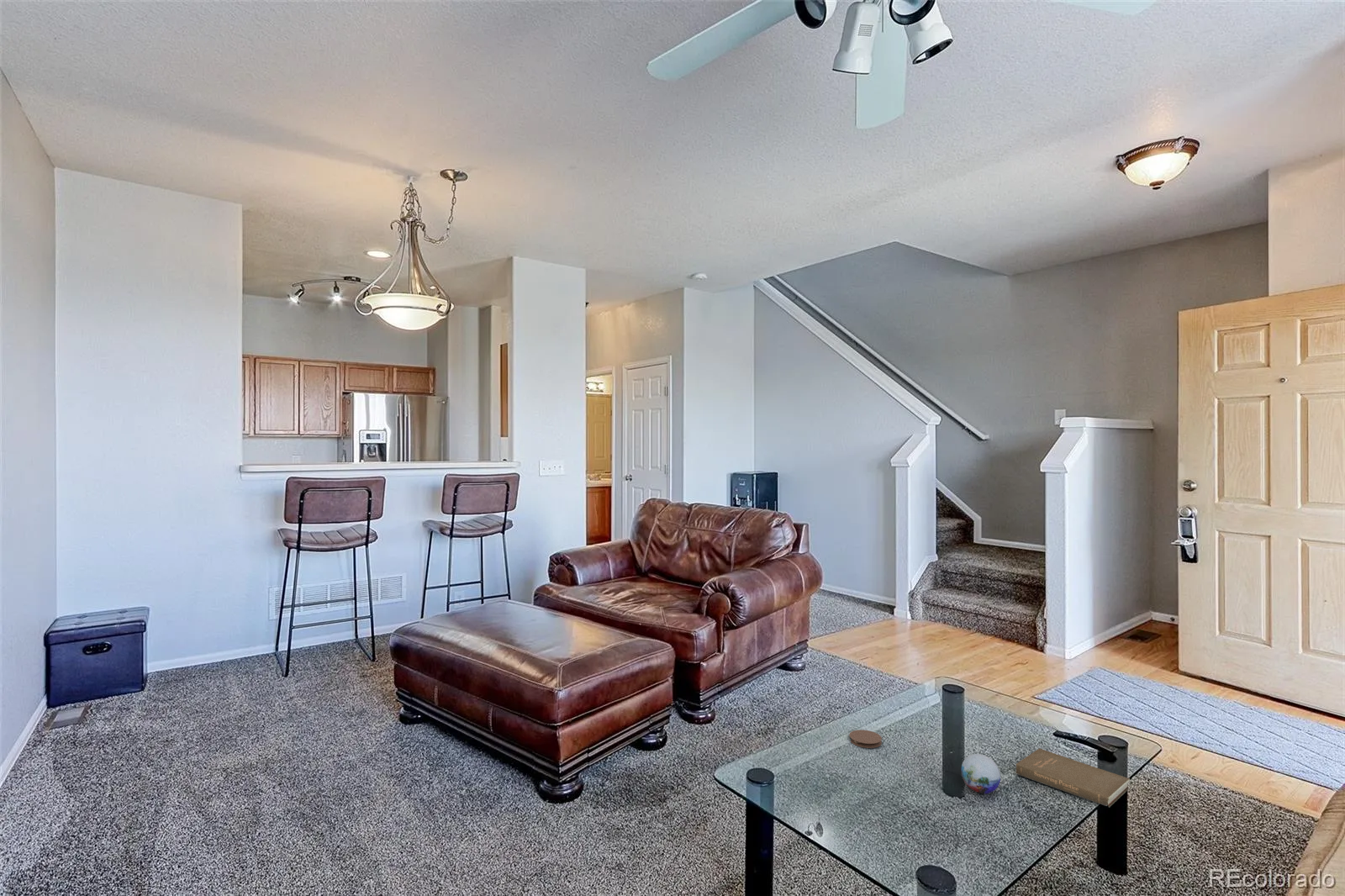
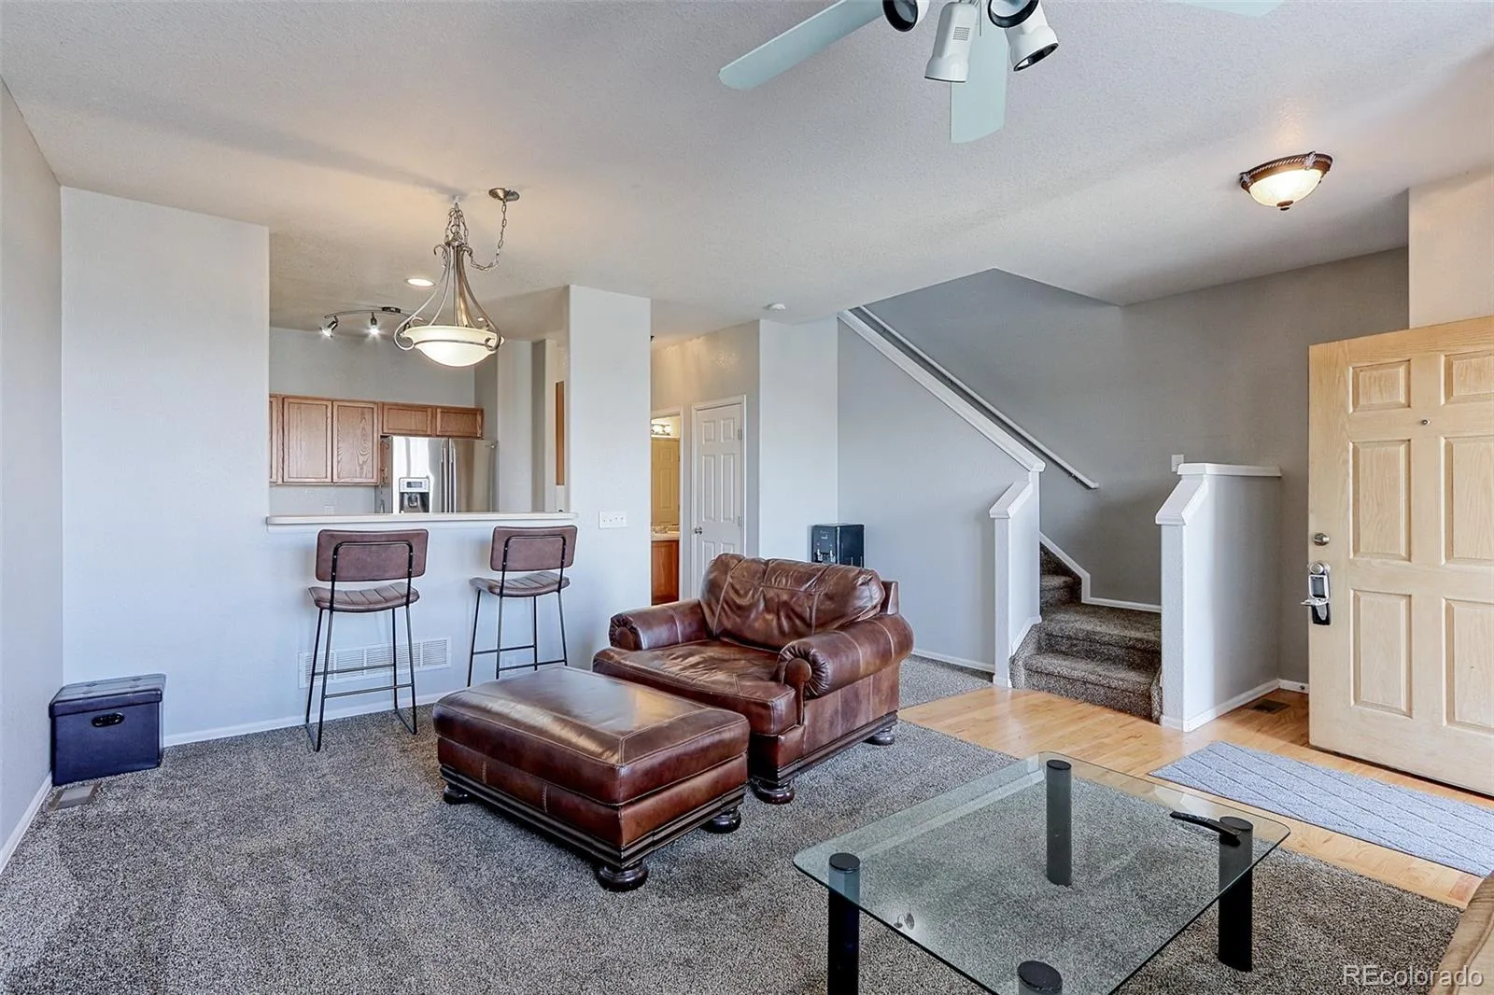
- decorative orb (980, 773)
- book (1071, 776)
- coaster (865, 738)
